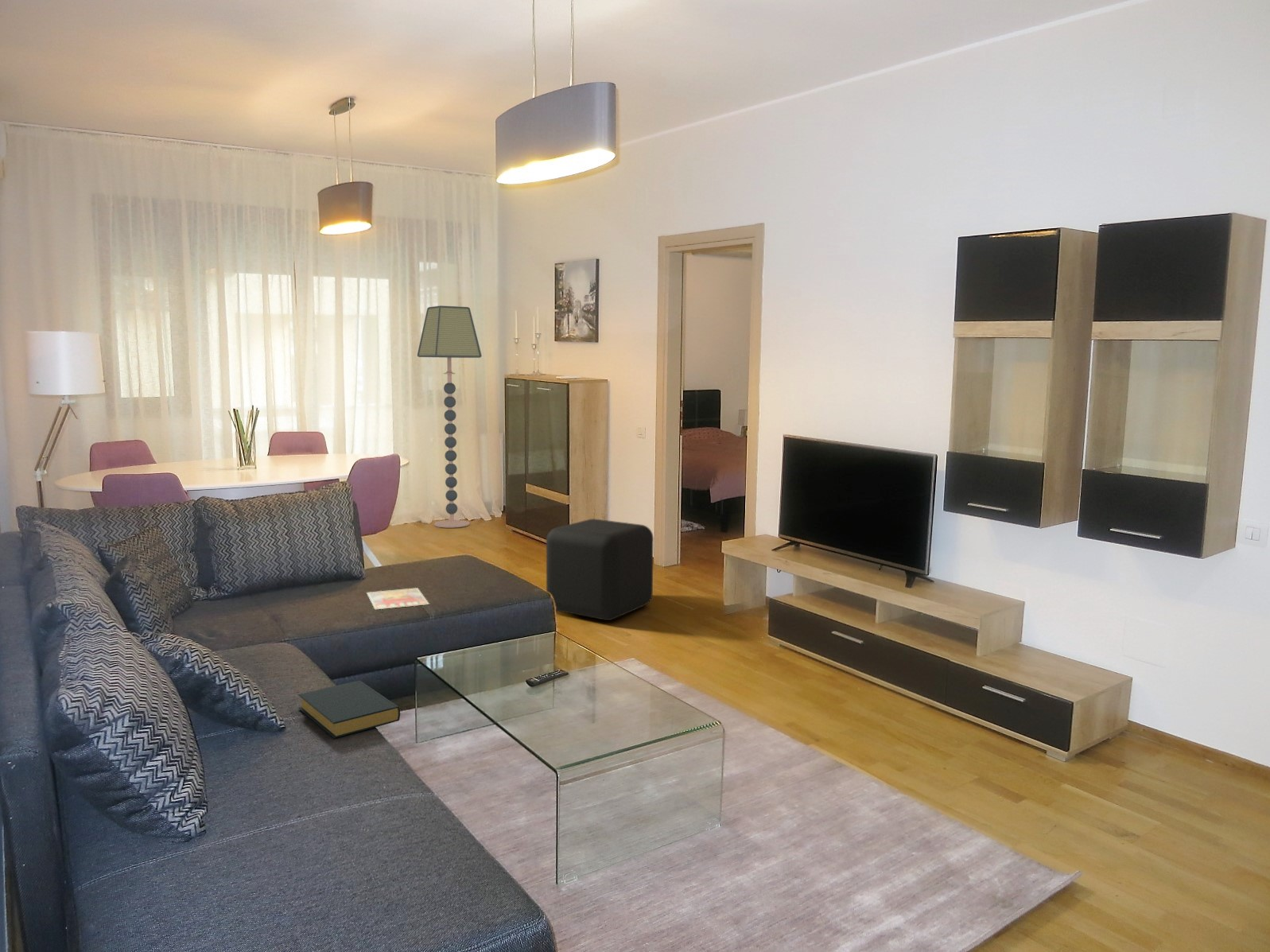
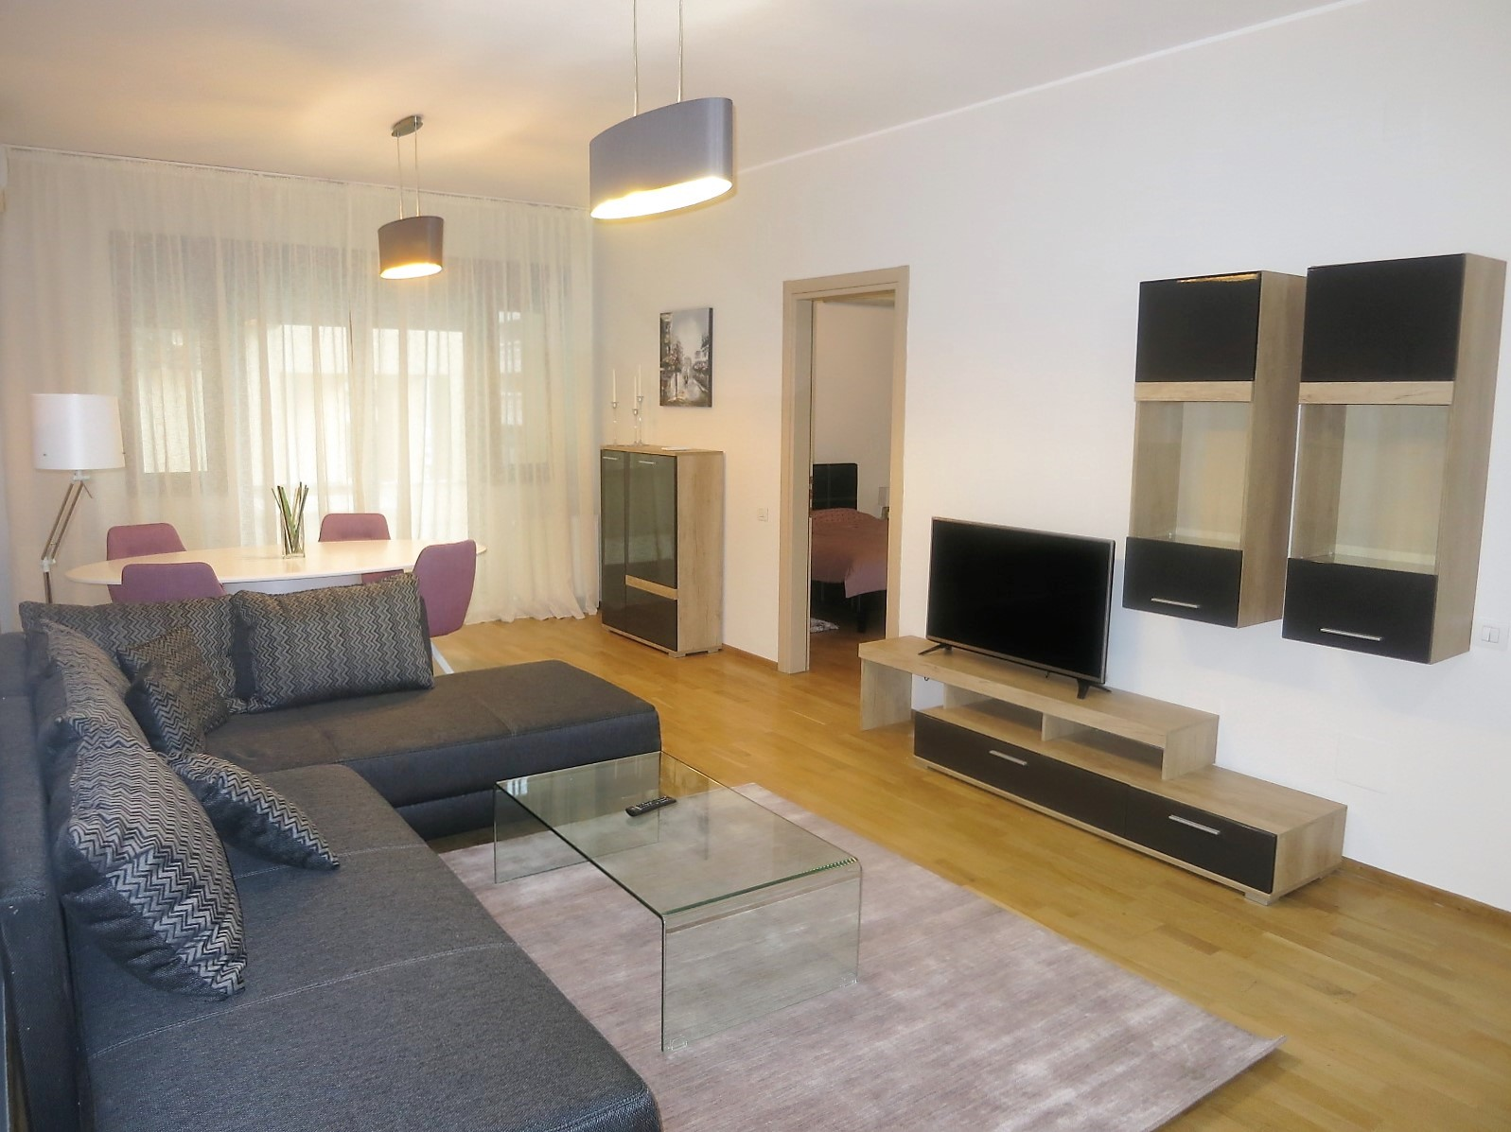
- floor lamp (450, 417)
- cube (600, 567)
- magazine (397, 598)
- hardback book (348, 707)
